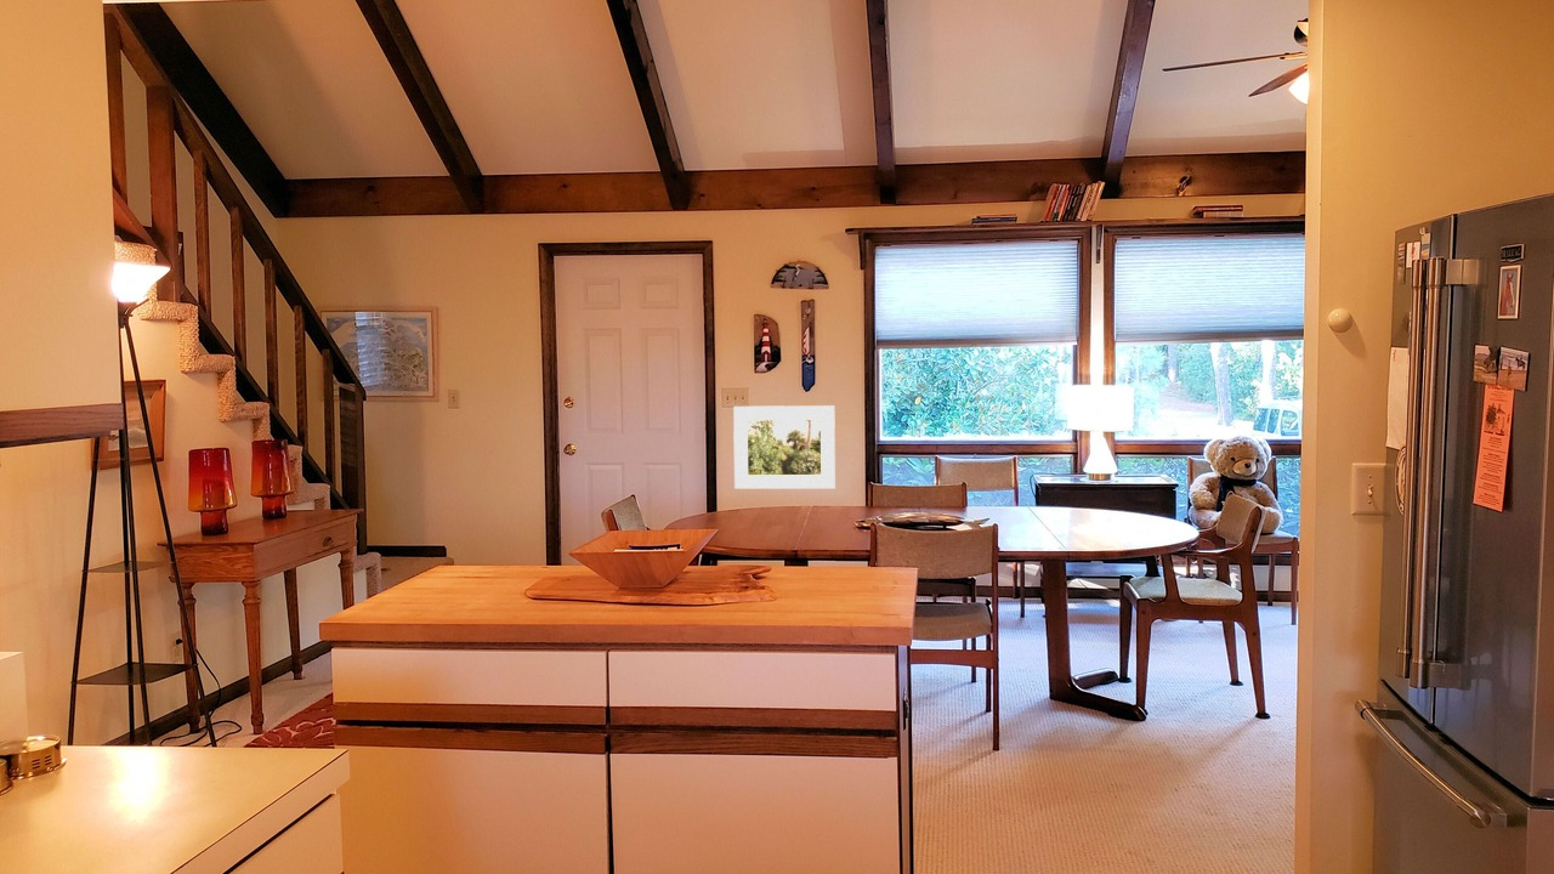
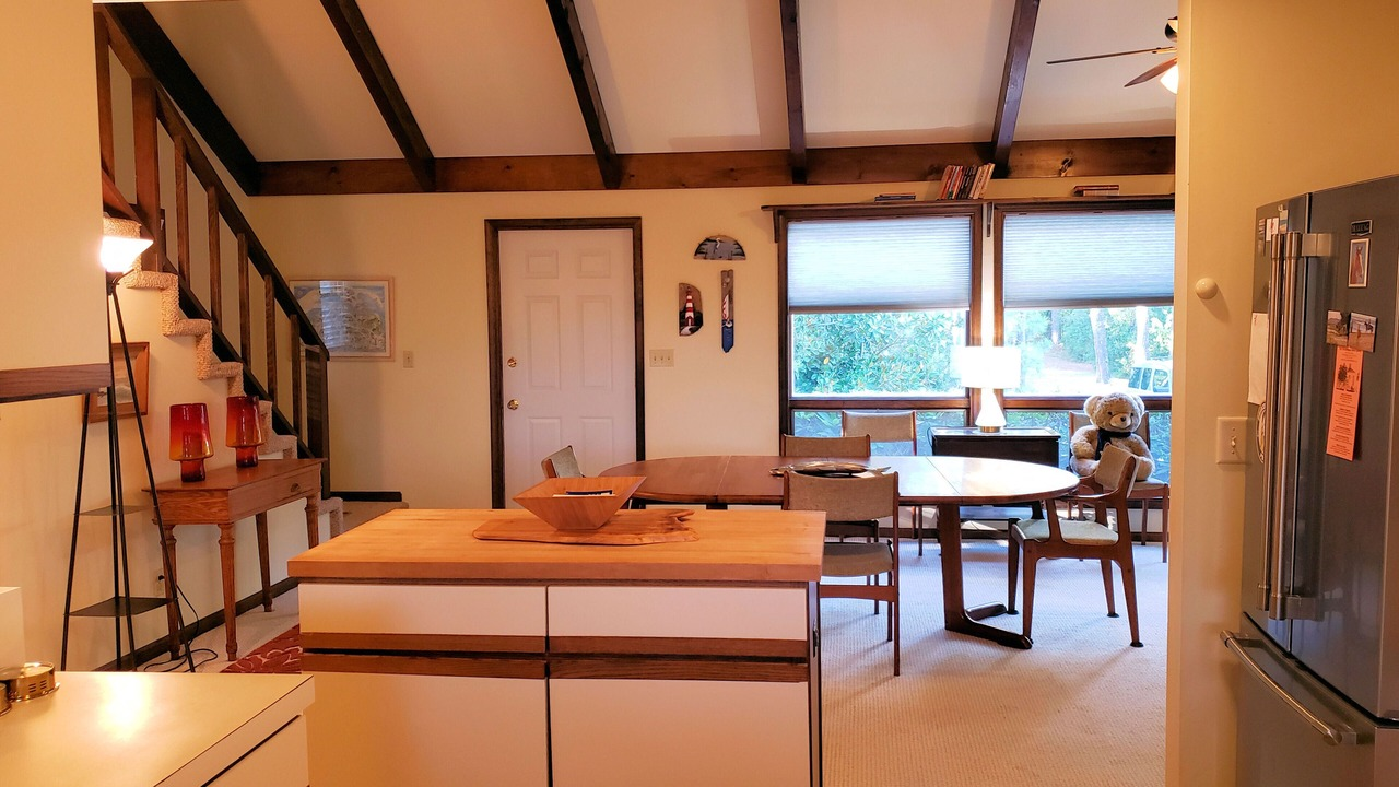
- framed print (784, 447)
